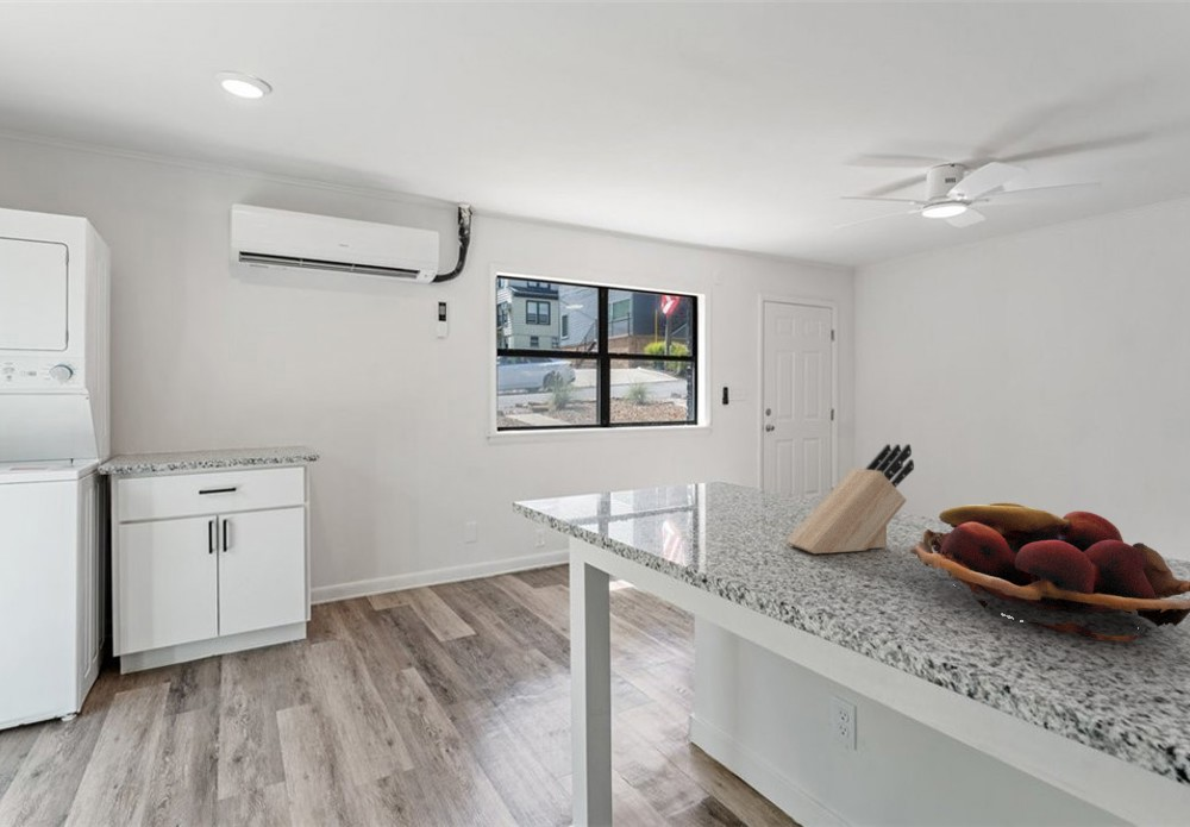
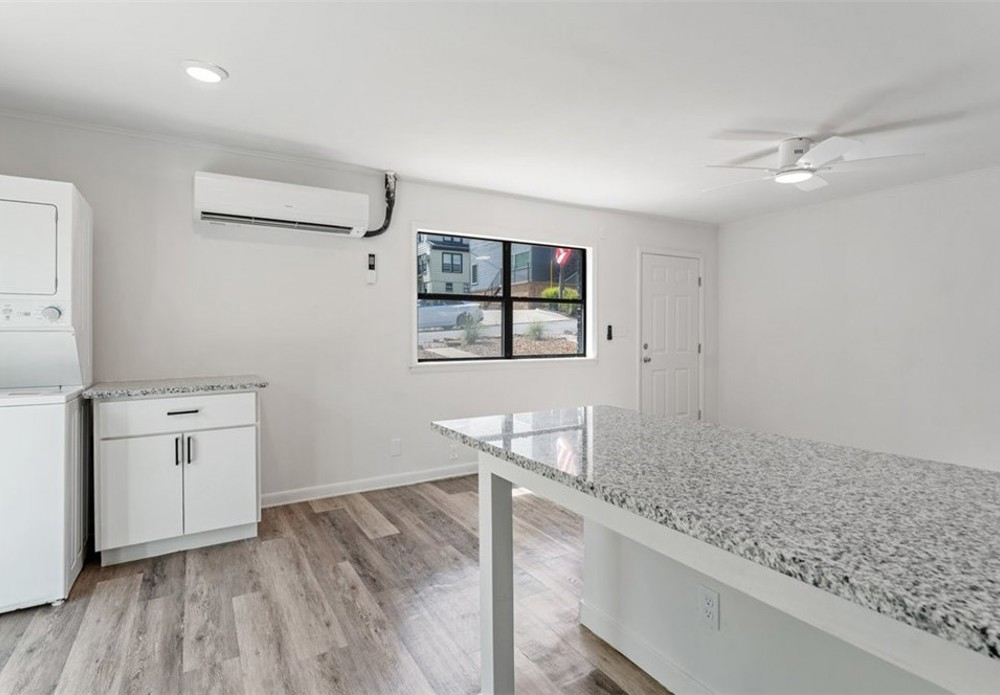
- knife block (853, 495)
- fruit basket (1039, 556)
